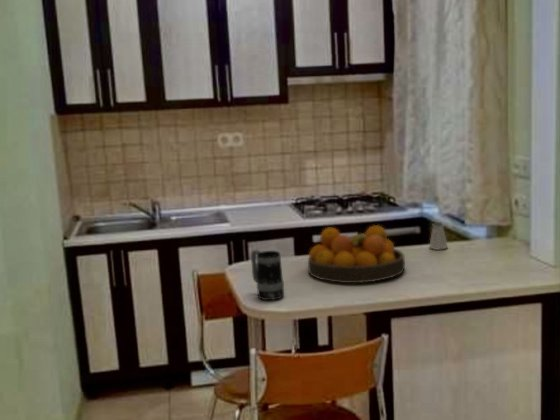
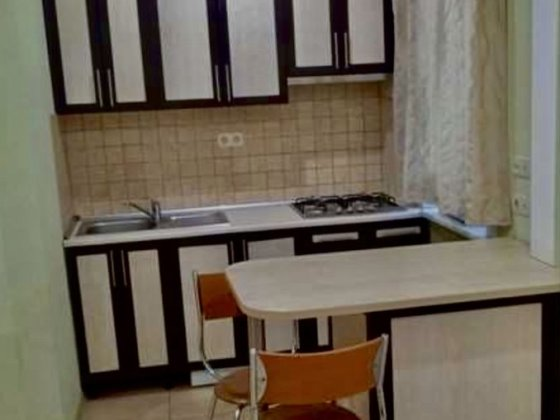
- saltshaker (438, 235)
- mug (266, 273)
- fruit bowl (355, 249)
